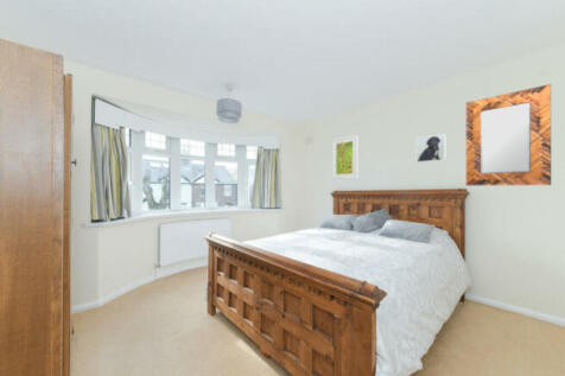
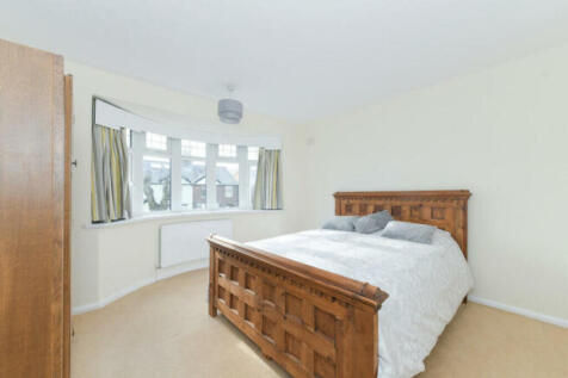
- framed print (344, 158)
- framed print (430, 148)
- home mirror (504, 140)
